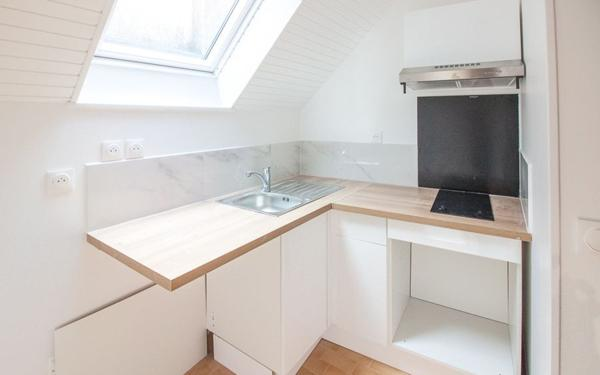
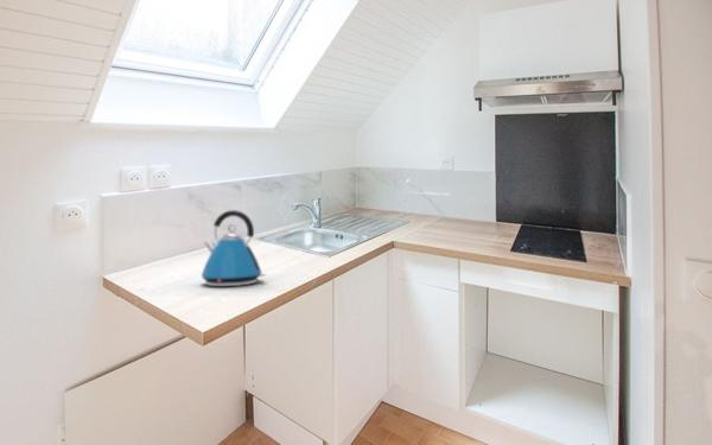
+ kettle (234, 246)
